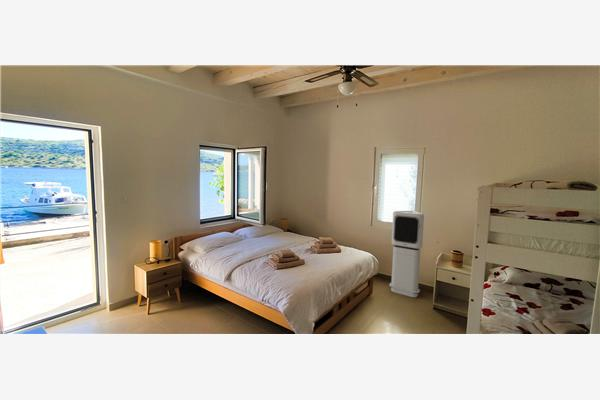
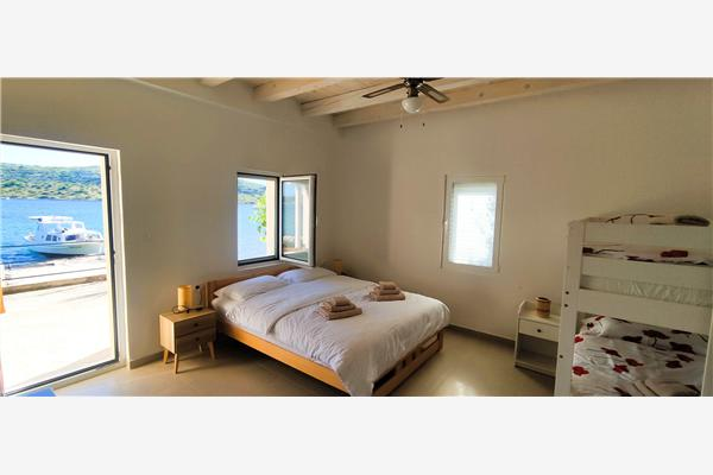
- air purifier (408, 251)
